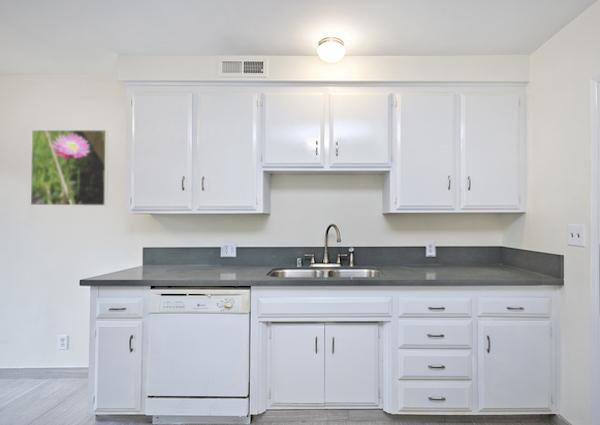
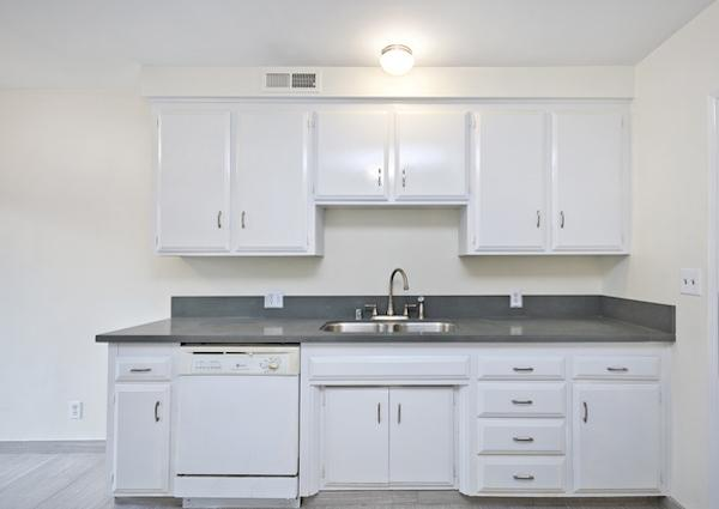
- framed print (69, 167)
